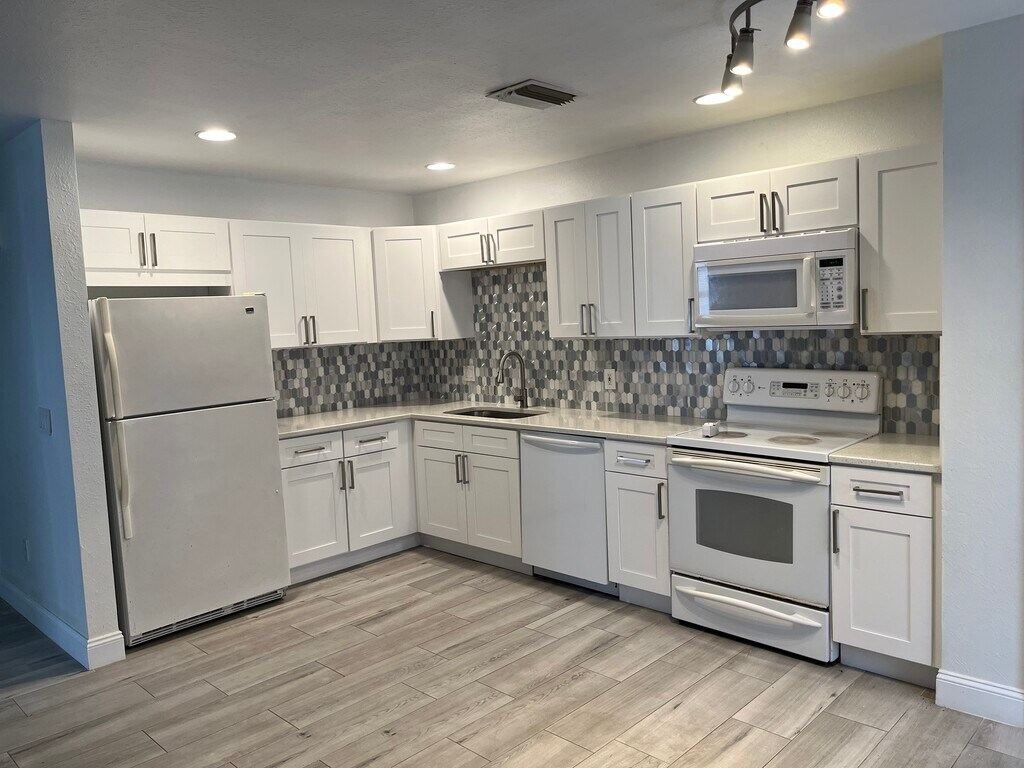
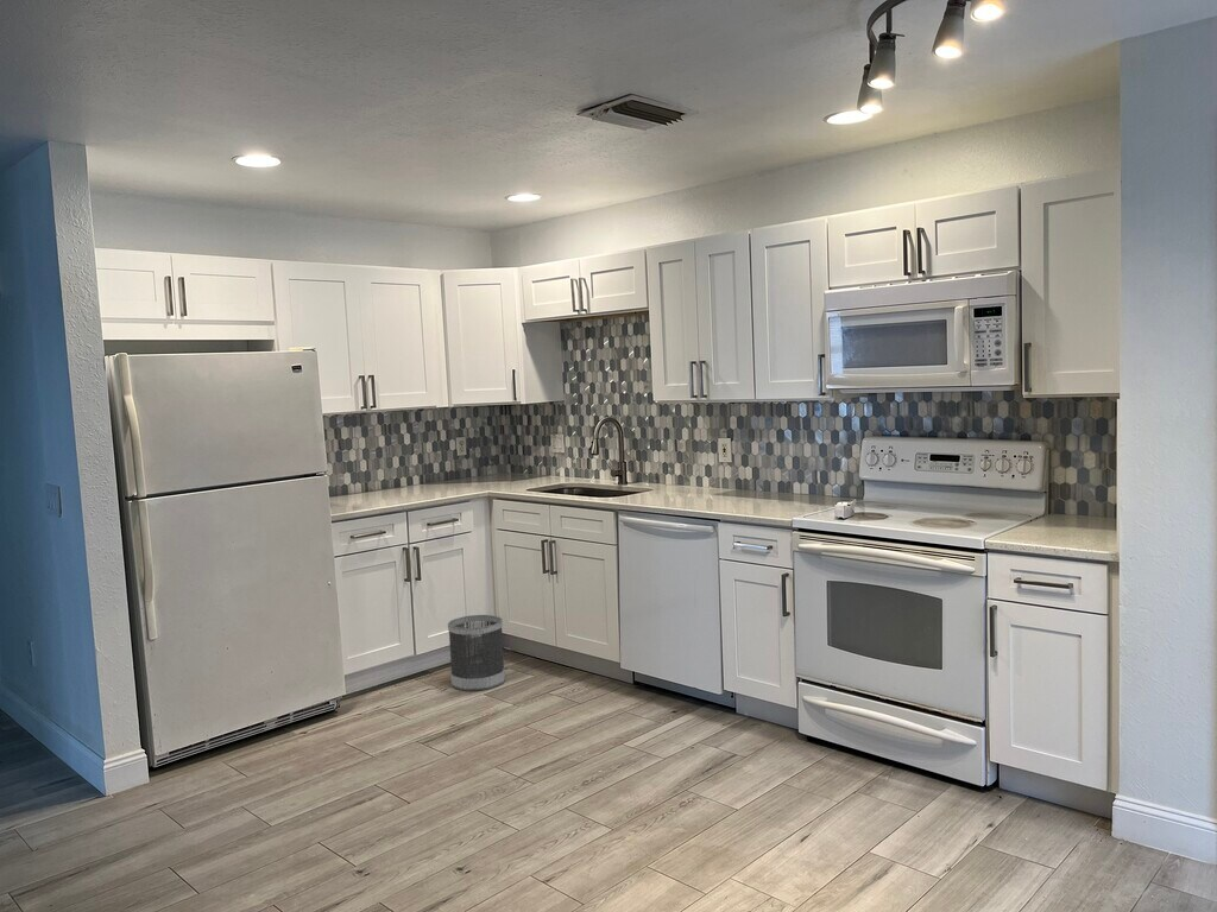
+ wastebasket (477, 651)
